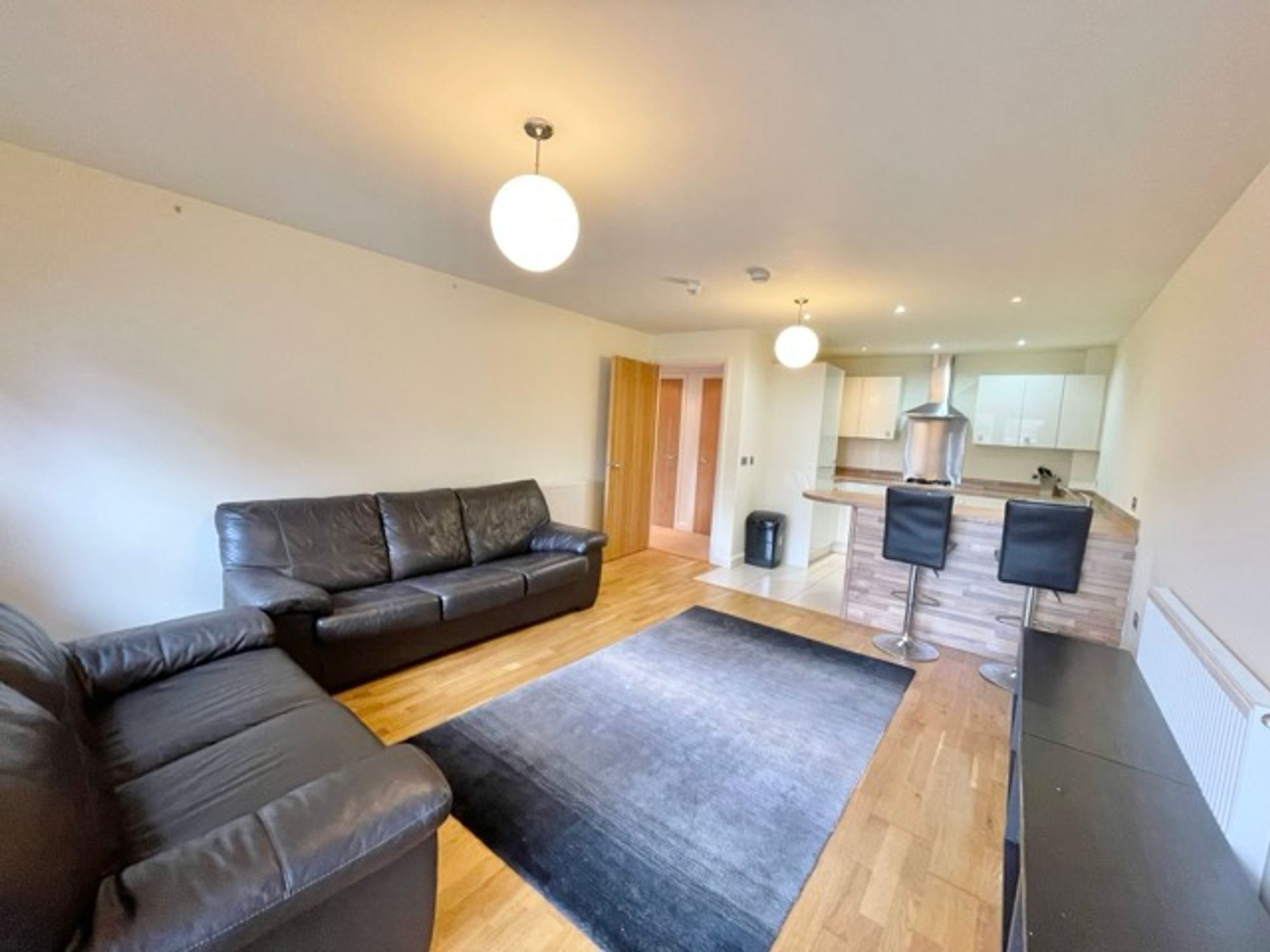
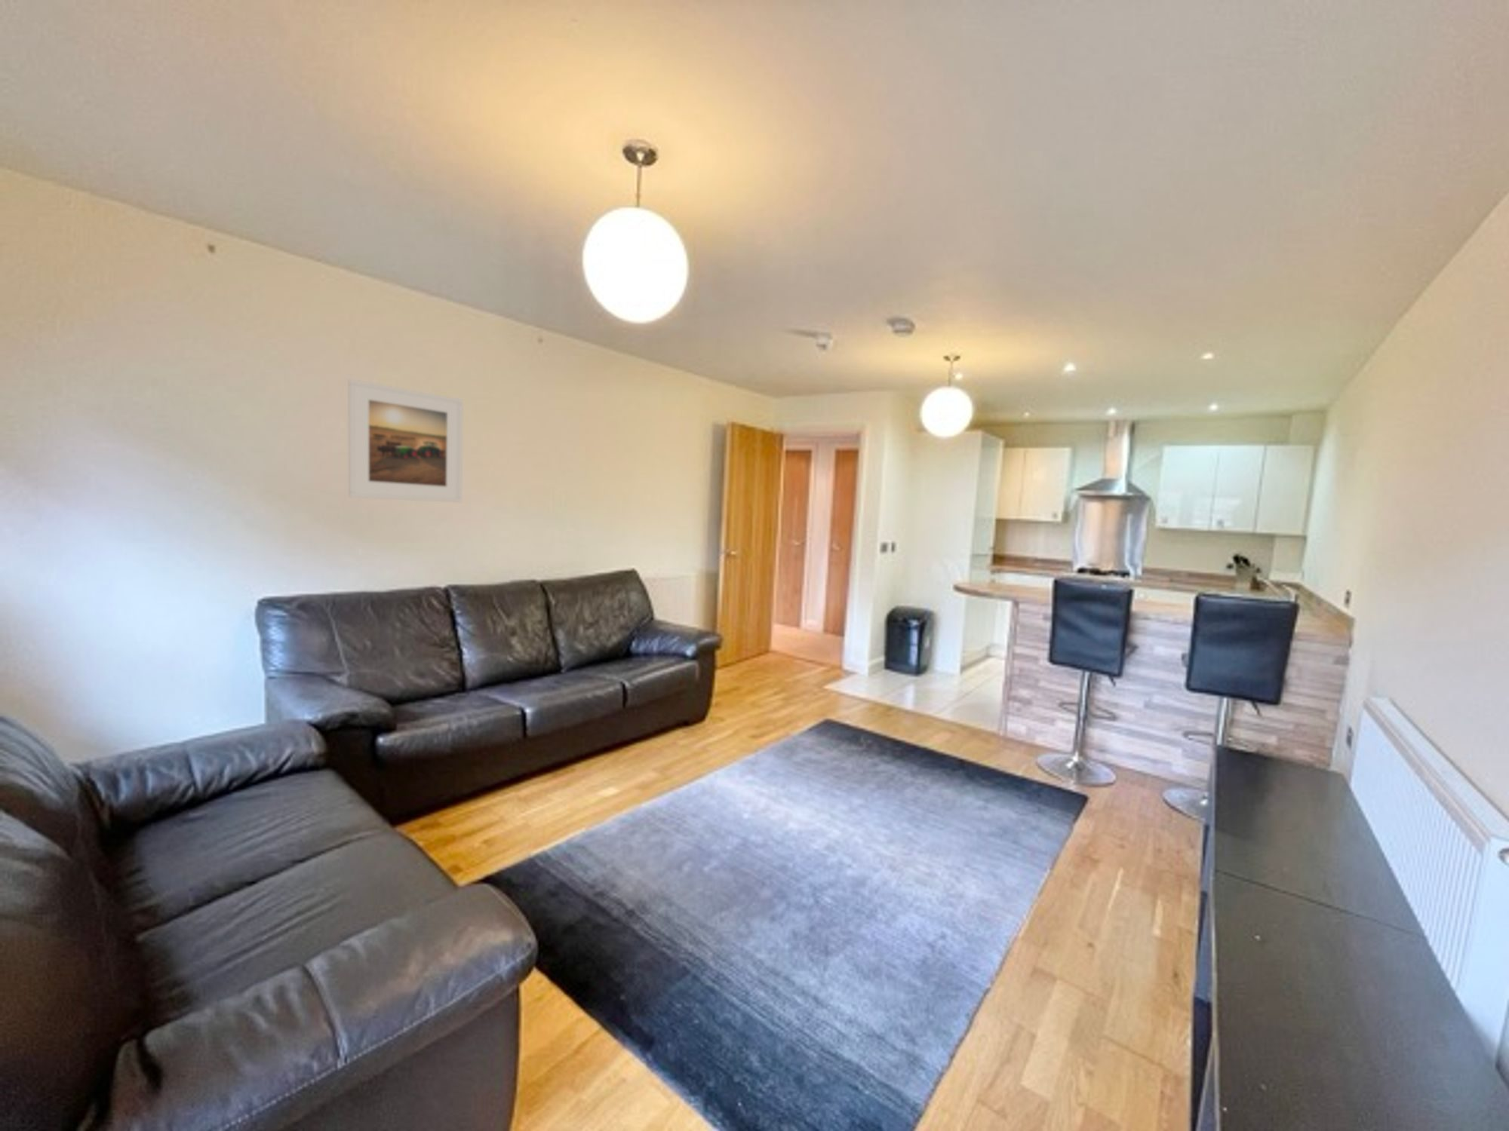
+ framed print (409, 444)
